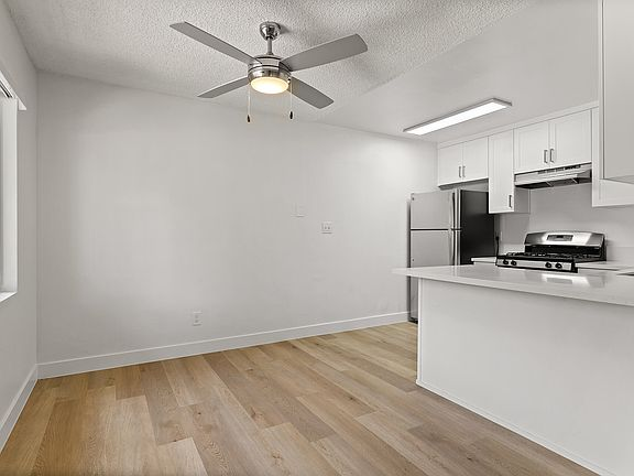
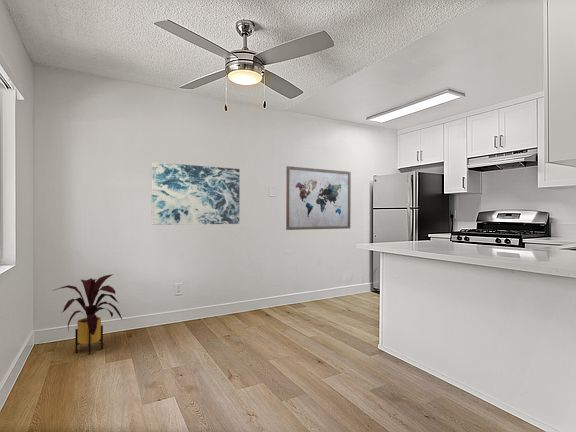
+ wall art (320, 199)
+ house plant (88, 313)
+ wall art (198, 195)
